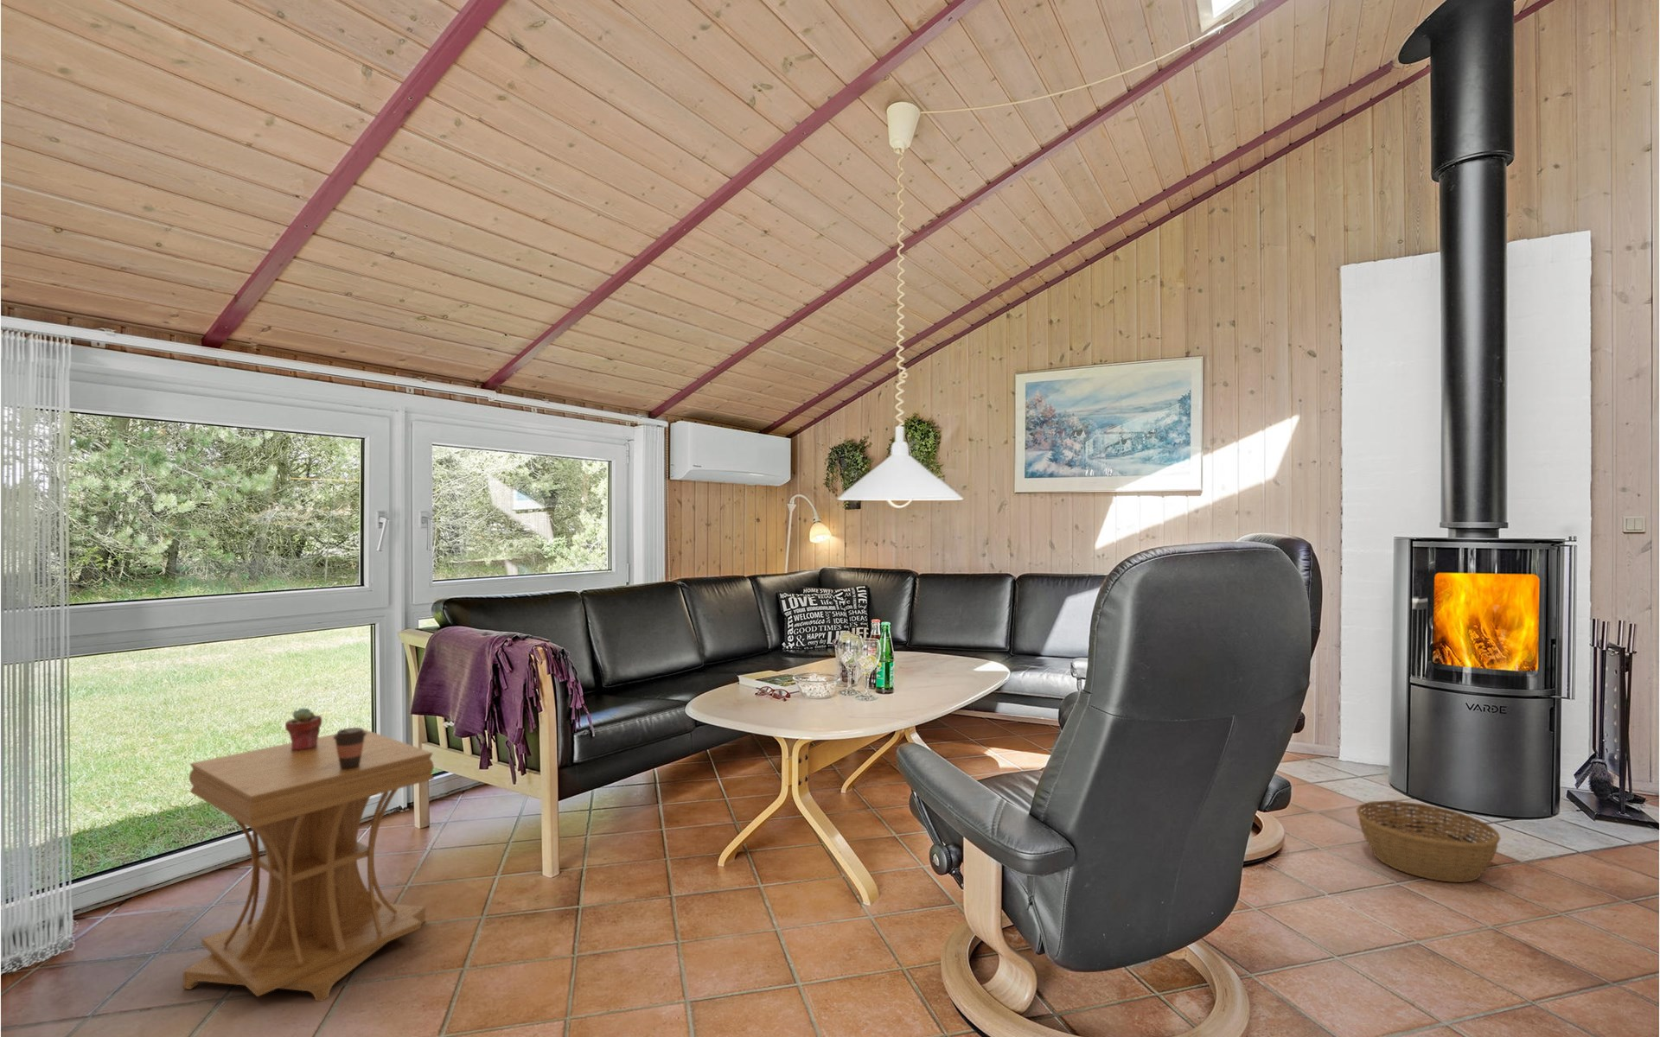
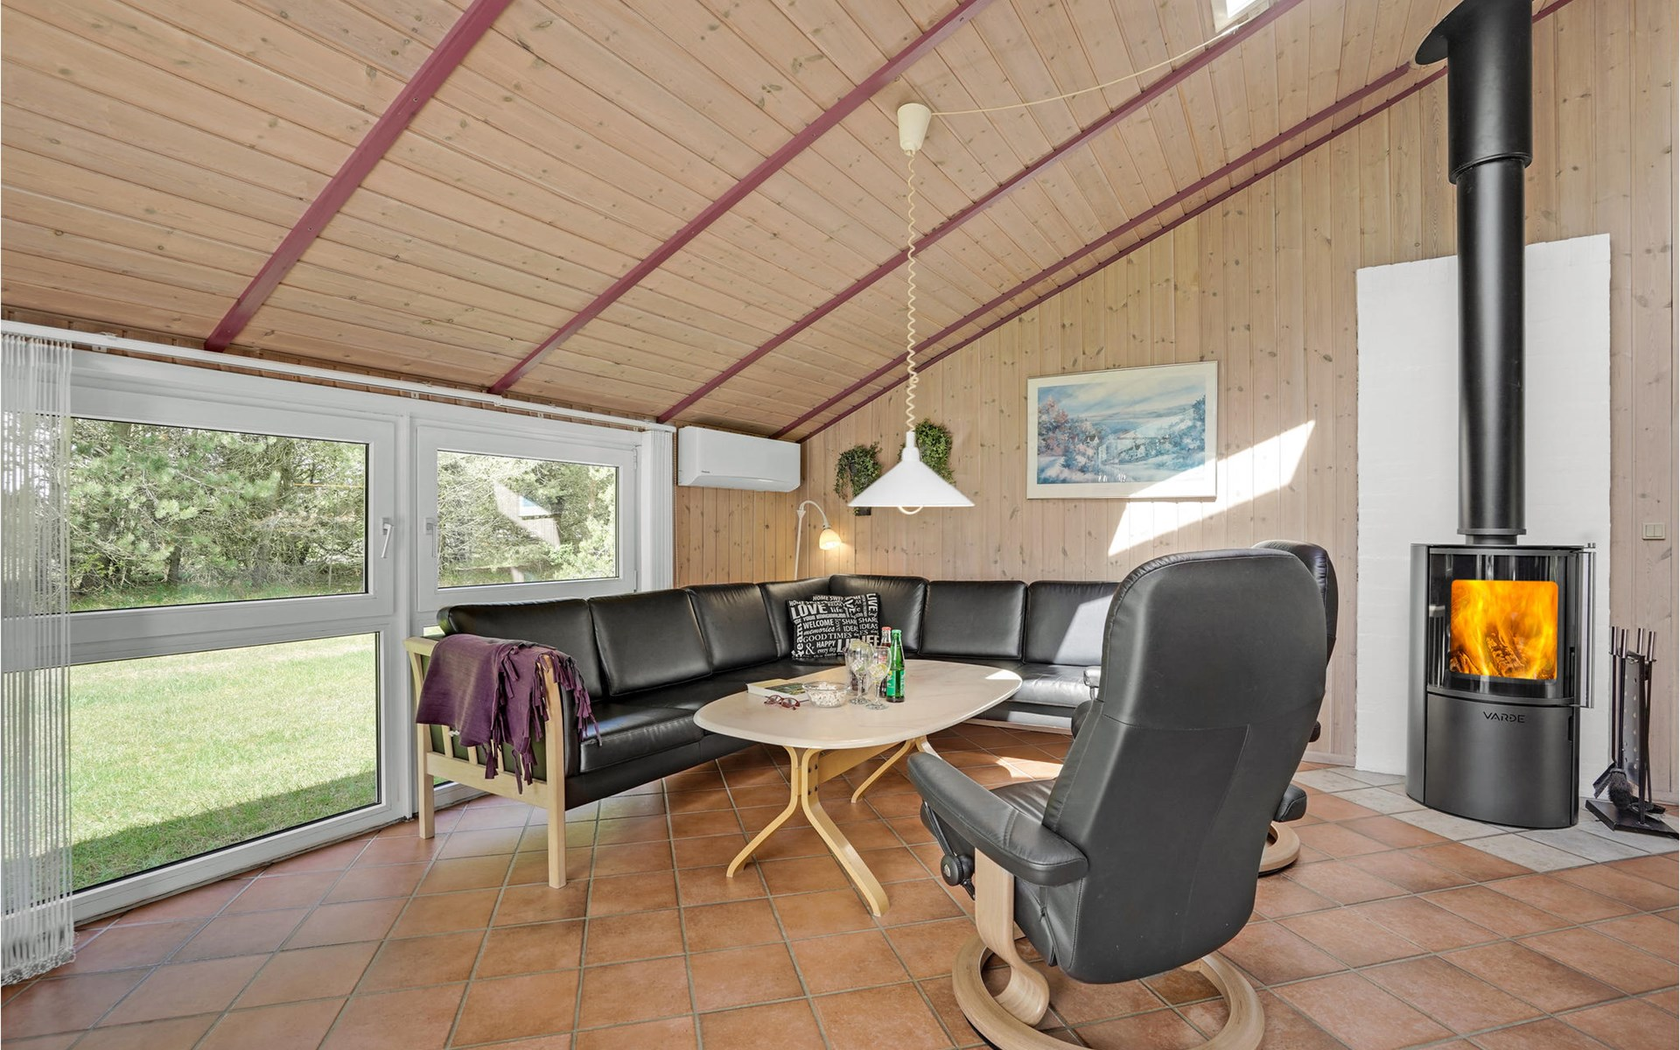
- potted succulent (304, 726)
- basket (1425, 841)
- side table (313, 854)
- coffee cup (349, 748)
